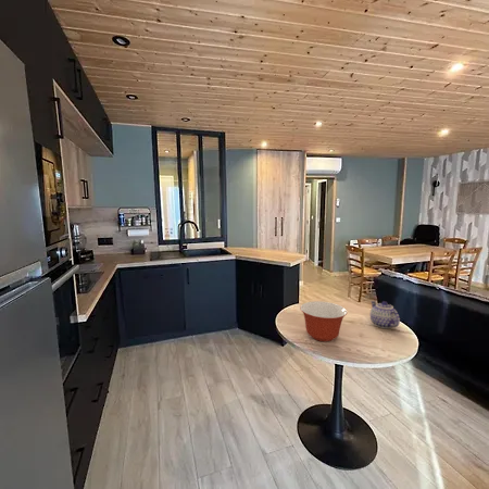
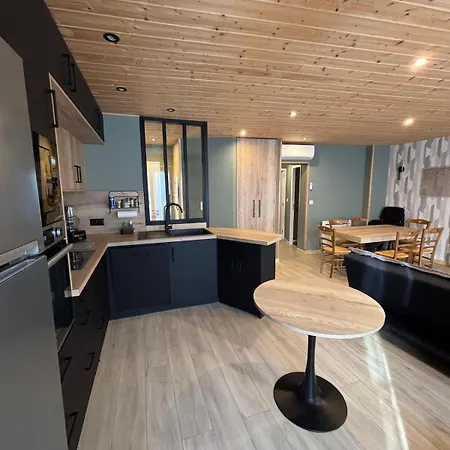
- mixing bowl (322, 322)
- teapot (384, 313)
